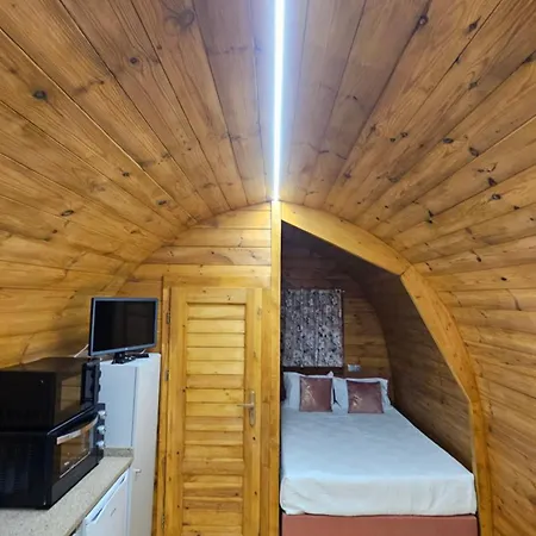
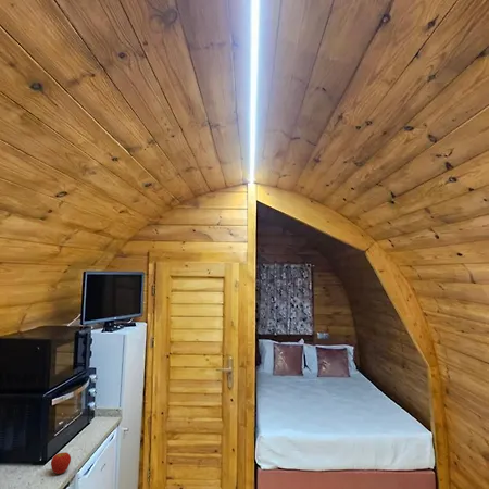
+ apple (61, 462)
